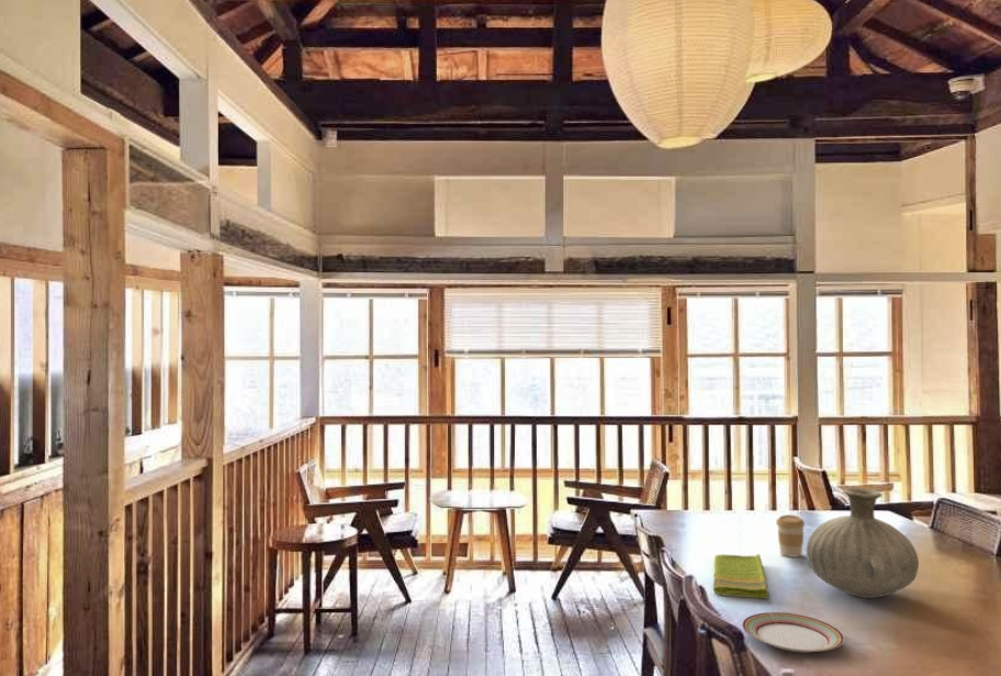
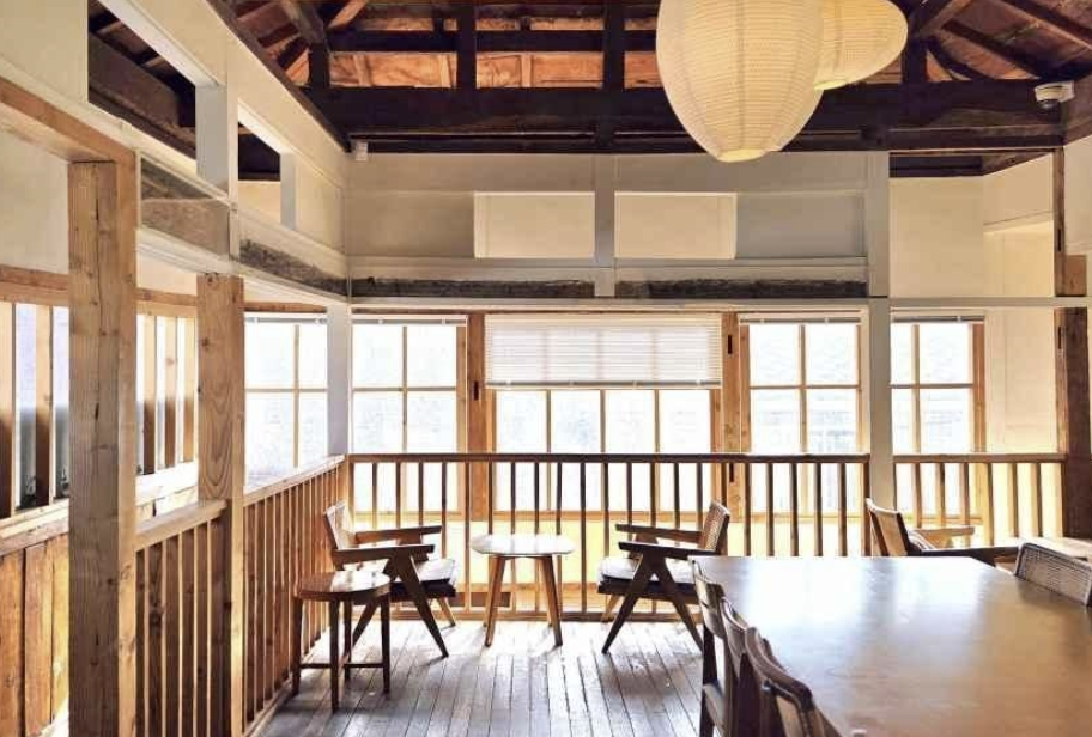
- coffee cup (790, 536)
- vase (859, 540)
- dish towel (739, 573)
- plate (791, 634)
